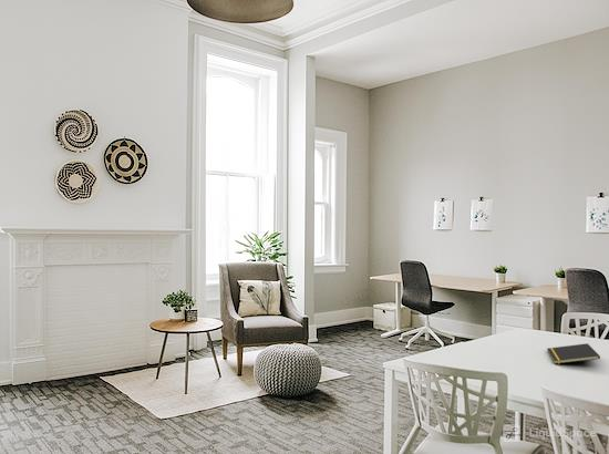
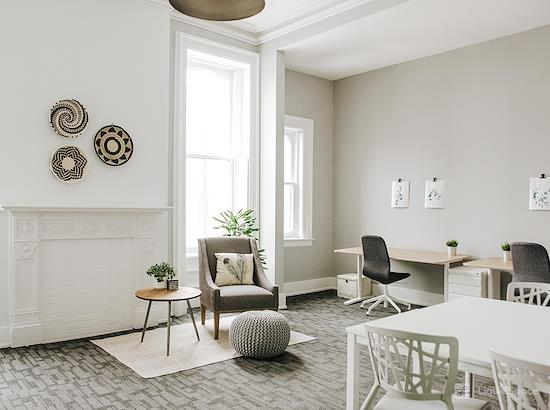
- notepad (571, 353)
